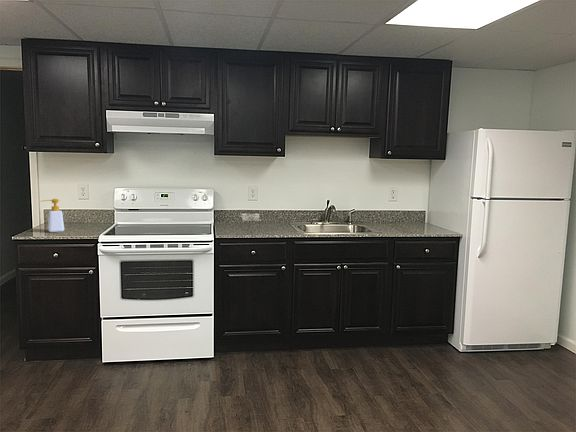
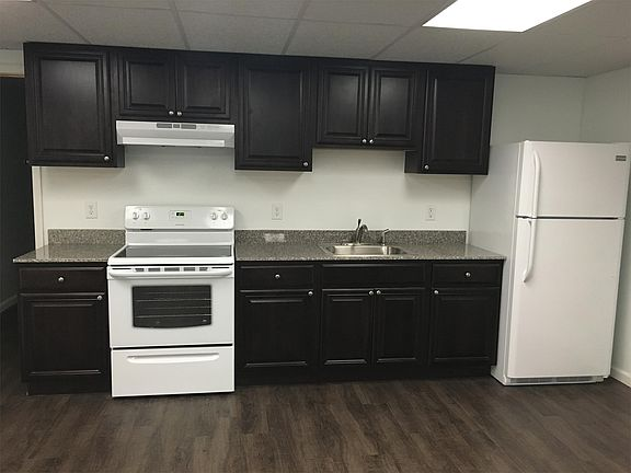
- soap bottle (52, 215)
